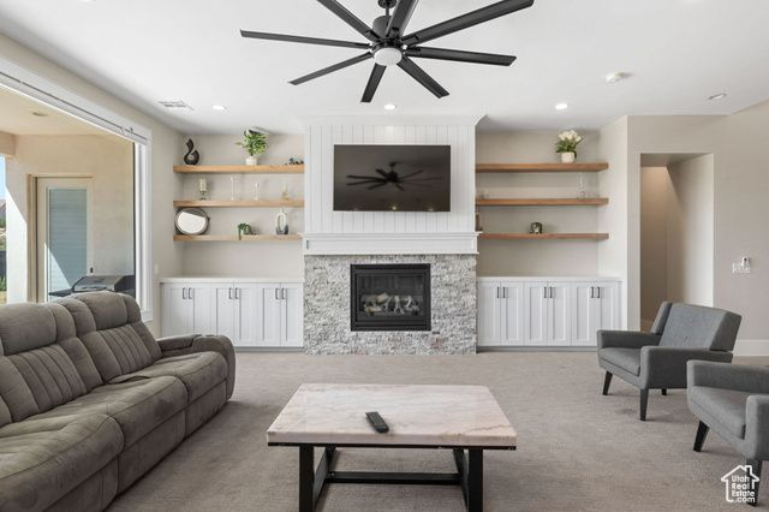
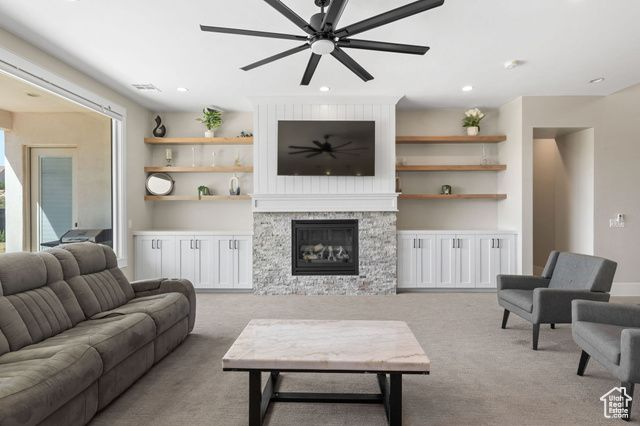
- remote control (376, 421)
